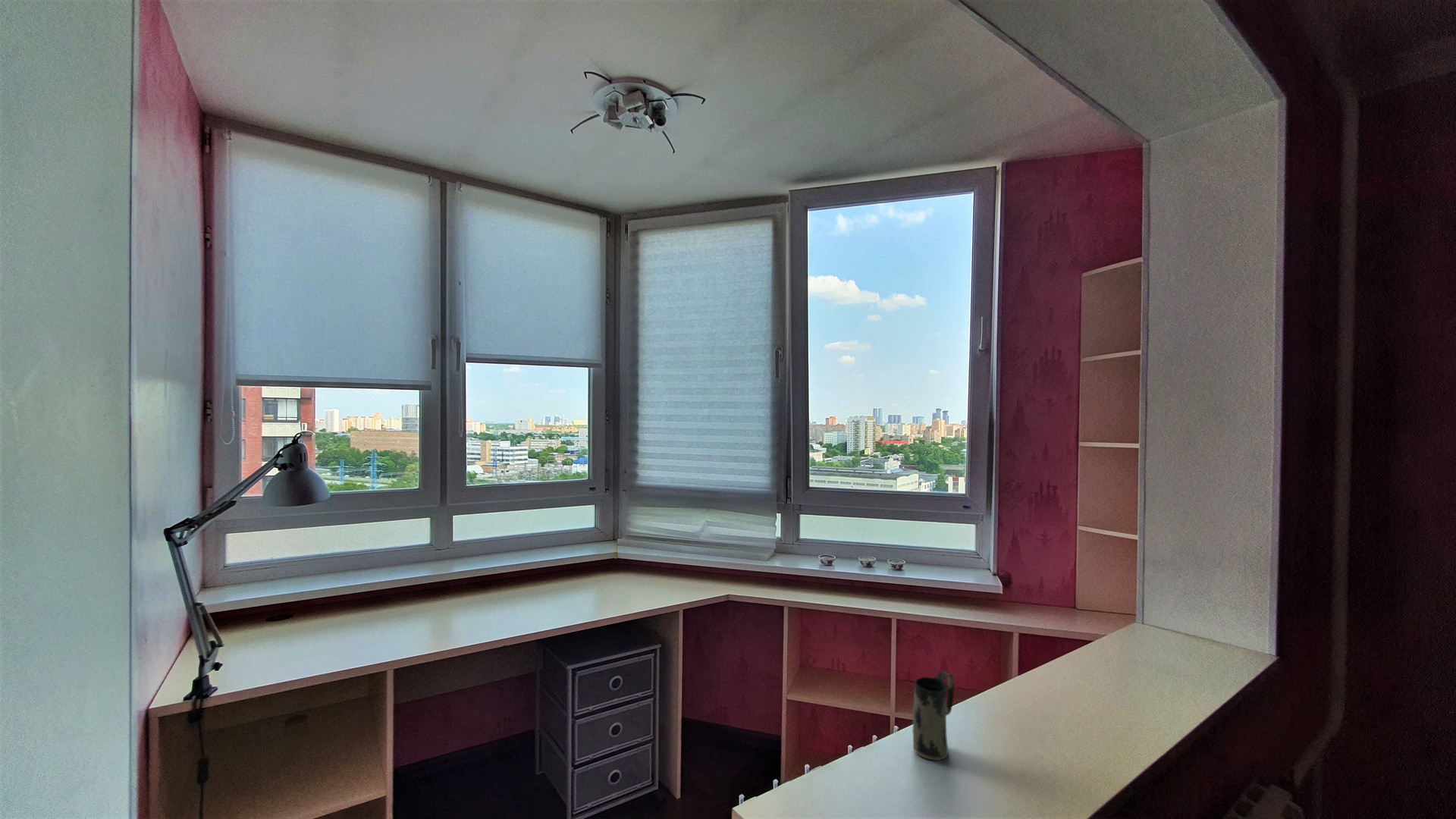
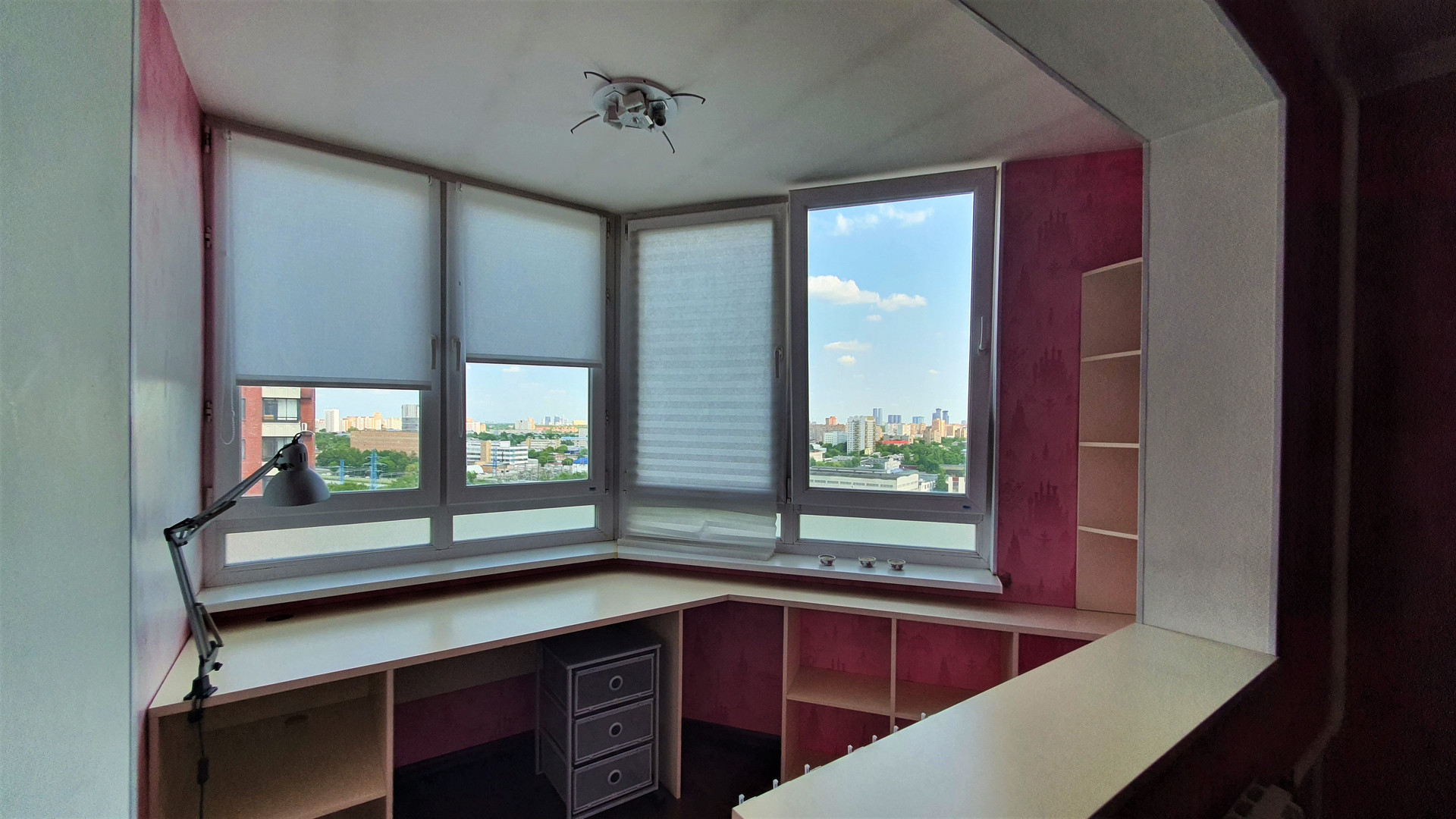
- mug (935, 712)
